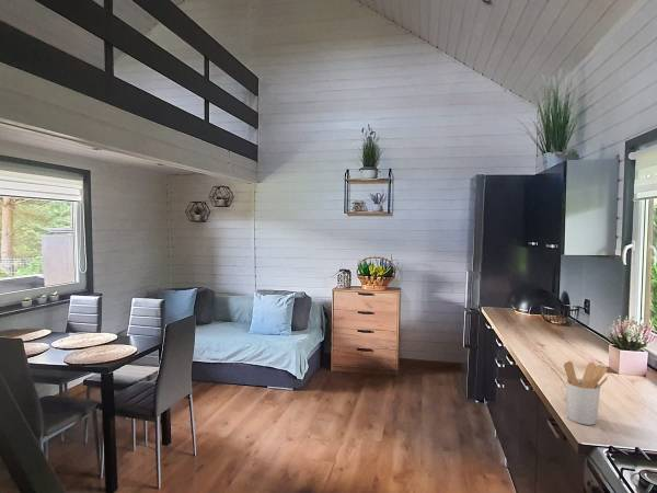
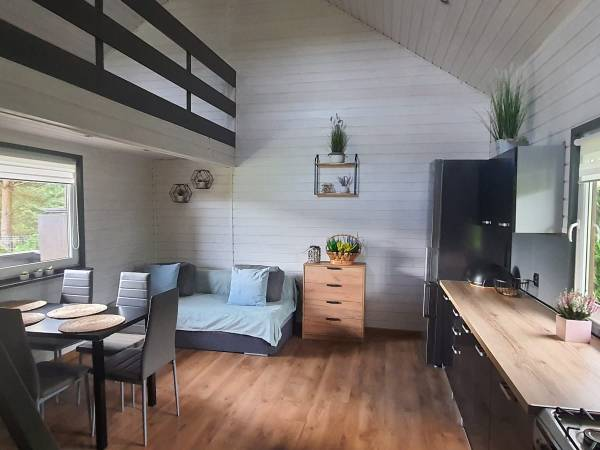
- utensil holder (587, 391)
